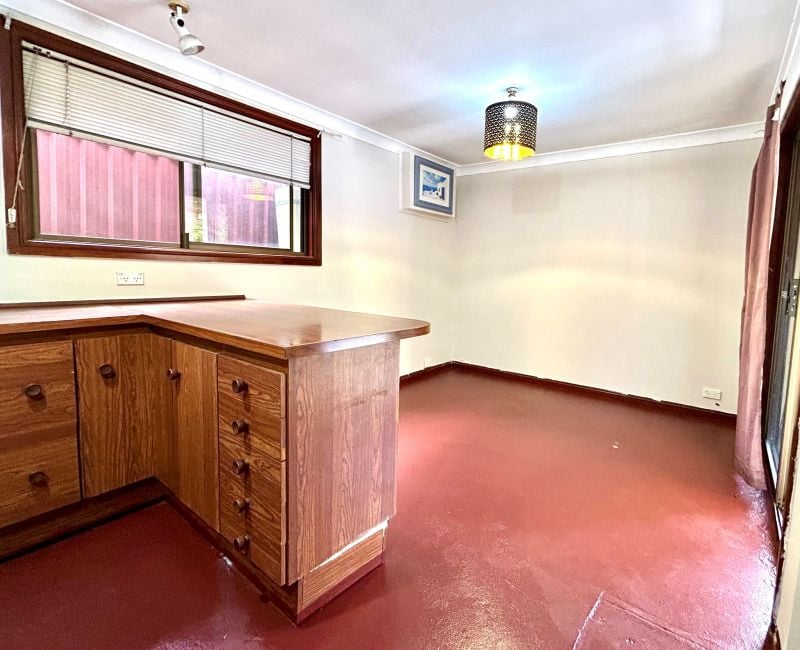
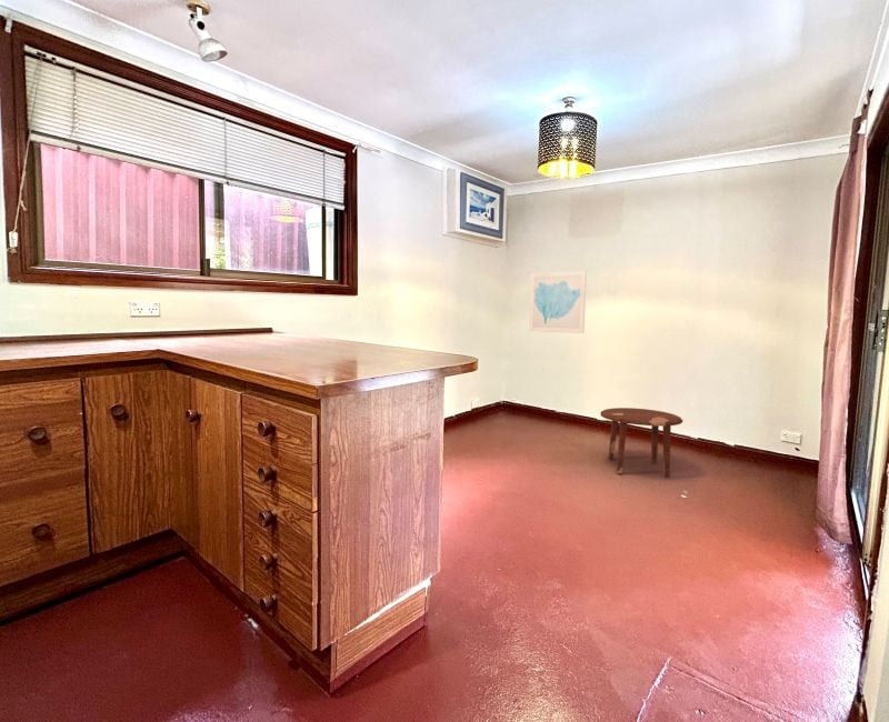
+ side table (651, 441)
+ wall art (556, 302)
